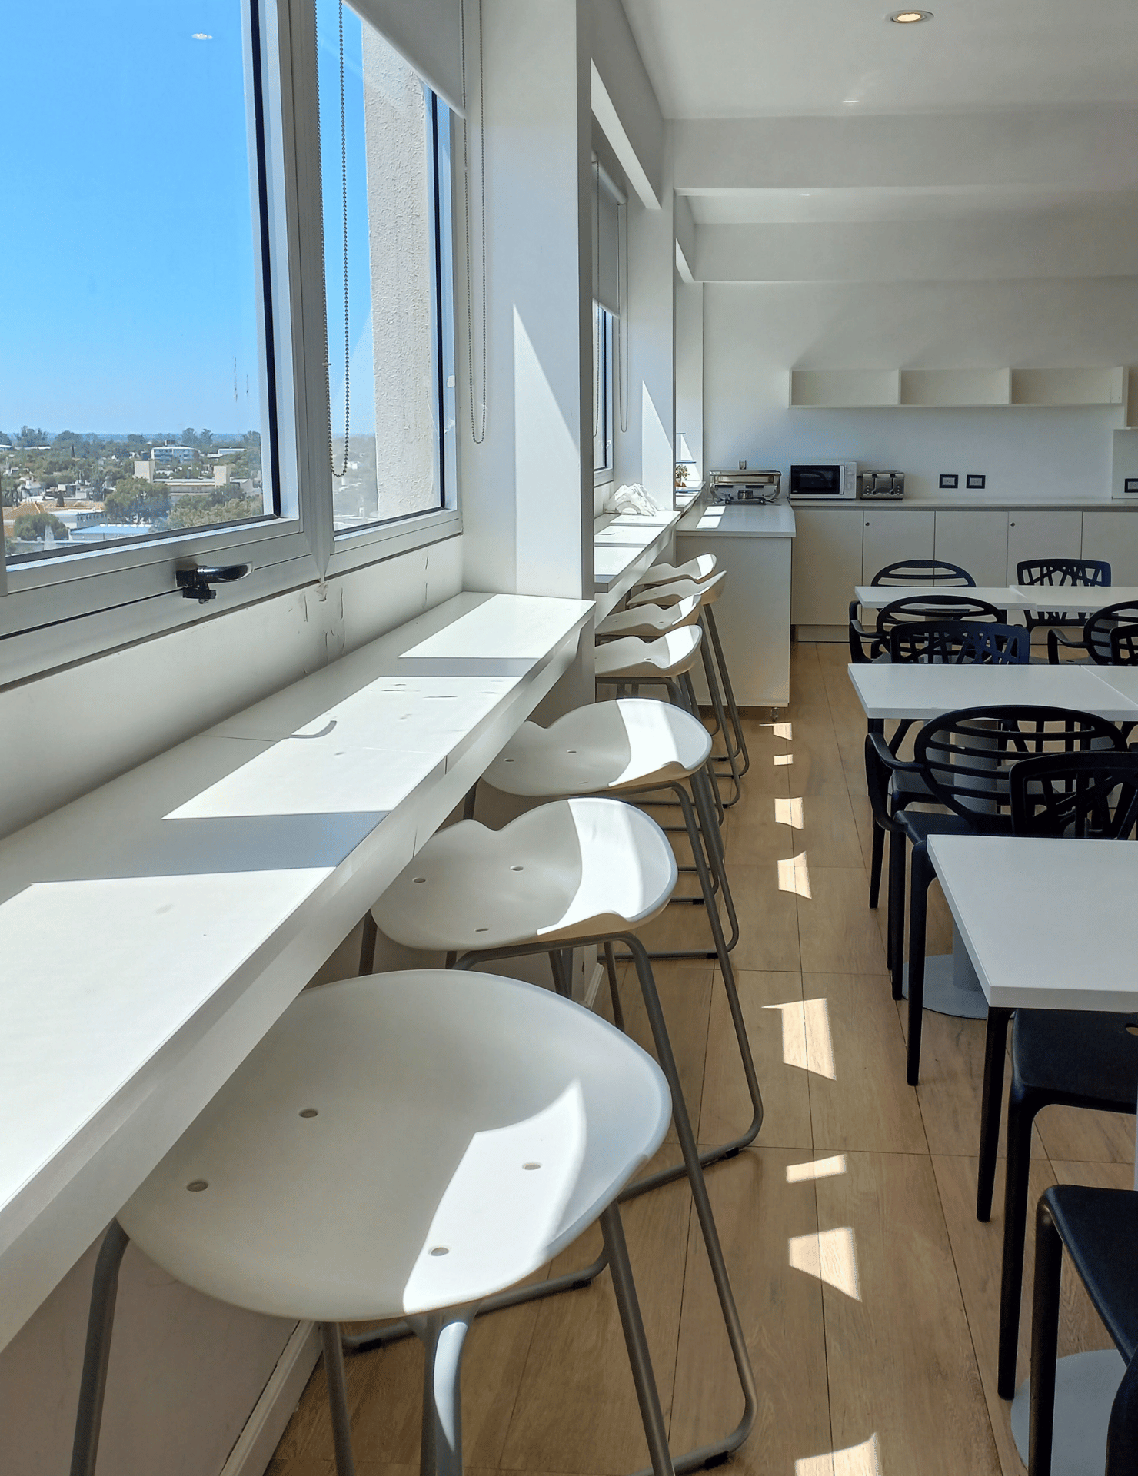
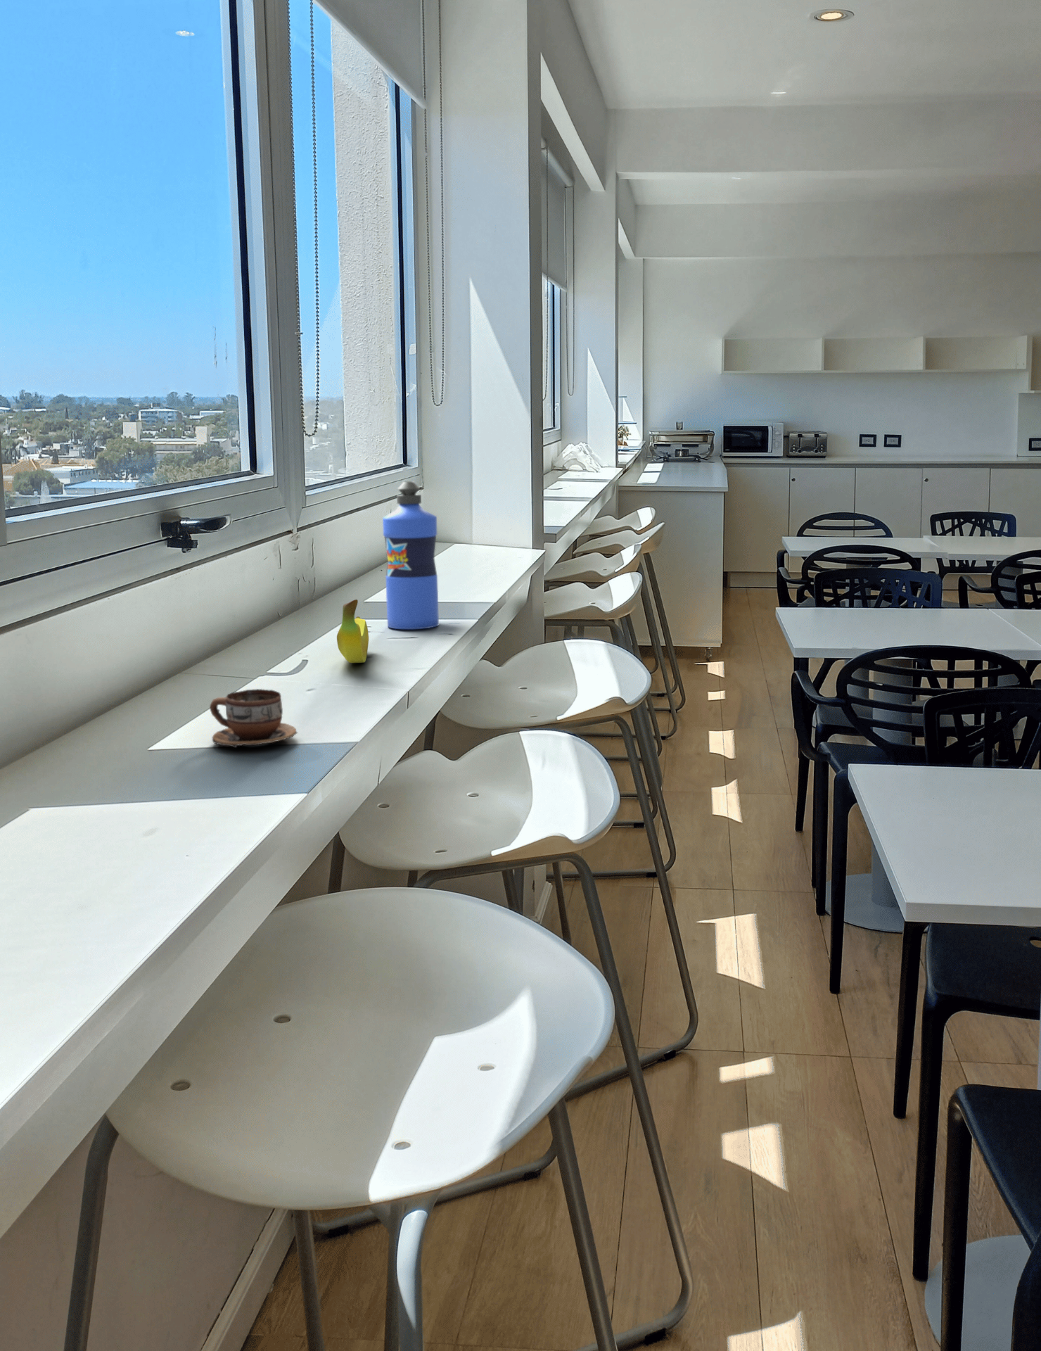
+ cup (252, 717)
+ fruit (352, 626)
+ water bottle (411, 554)
